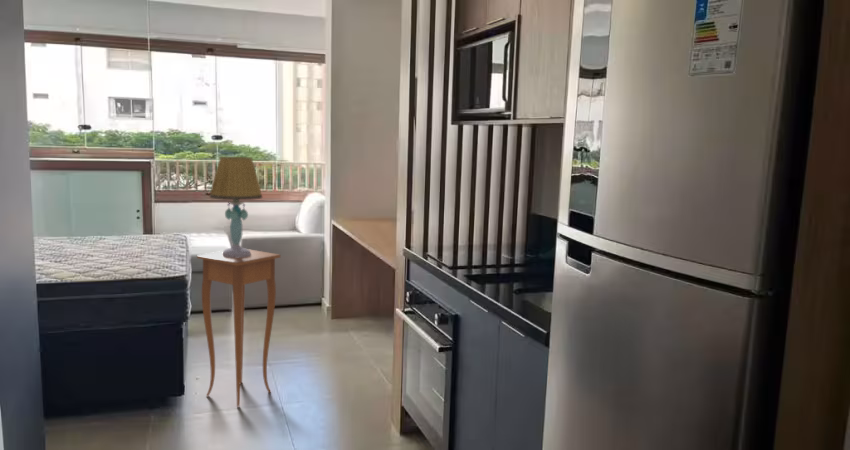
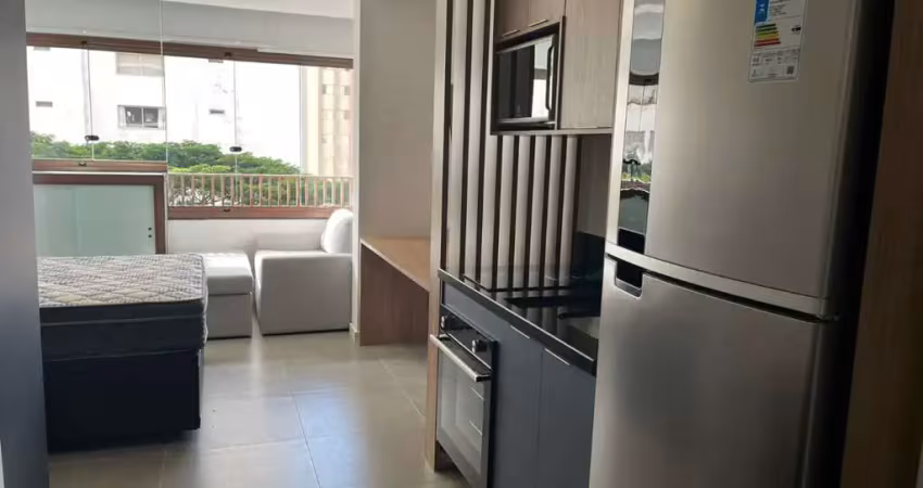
- table lamp (236, 206)
- side table (239, 325)
